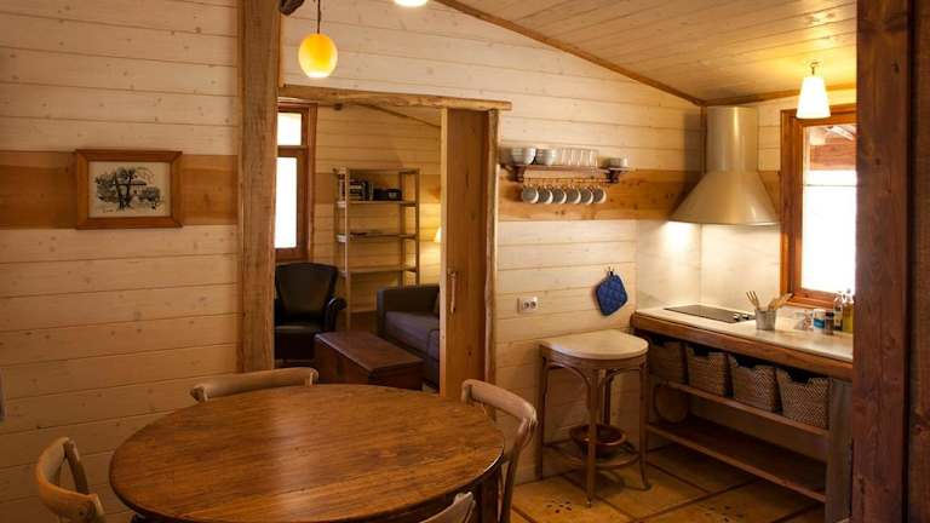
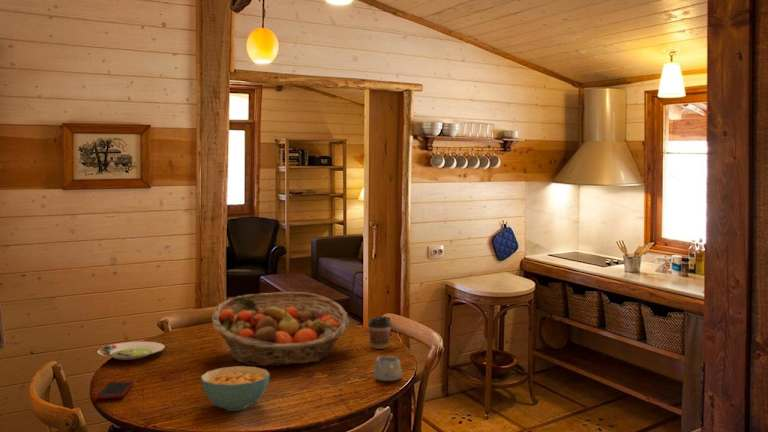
+ coffee cup (379, 331)
+ cell phone (115, 389)
+ salad plate (131, 350)
+ mug (388, 370)
+ cereal bowl (235, 391)
+ fruit basket (281, 327)
